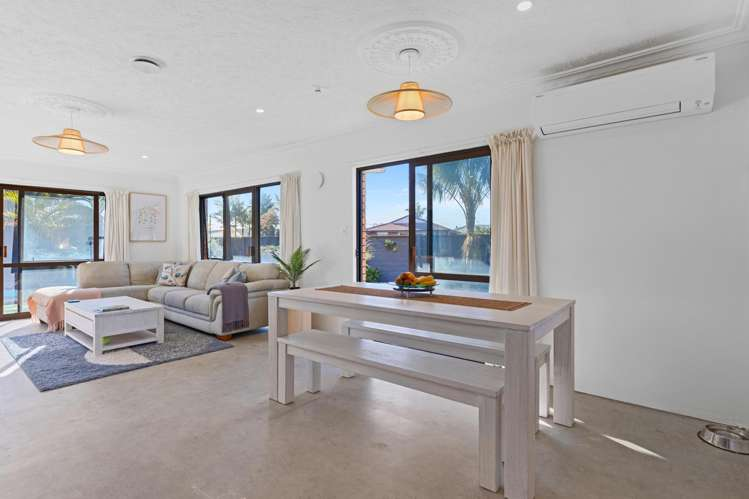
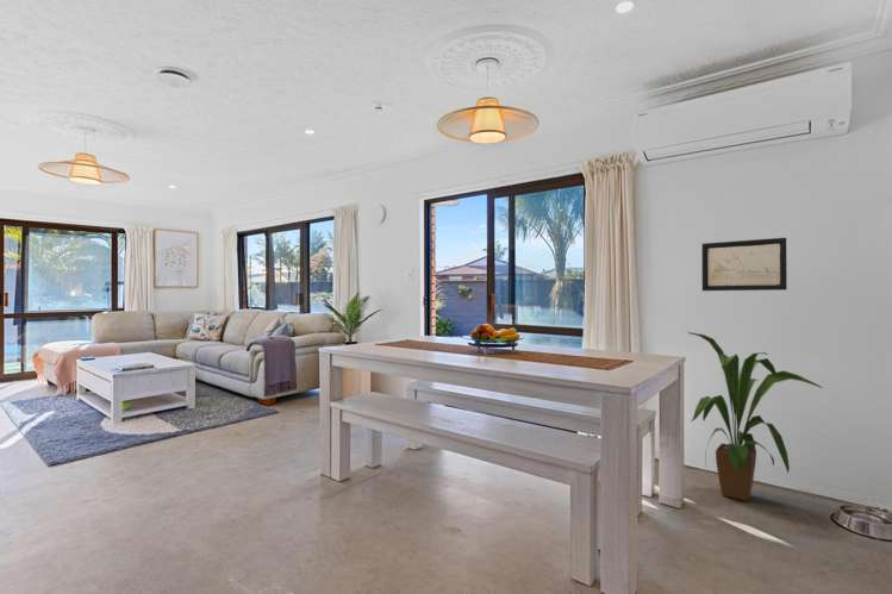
+ wall art (742, 265)
+ house plant (753, 417)
